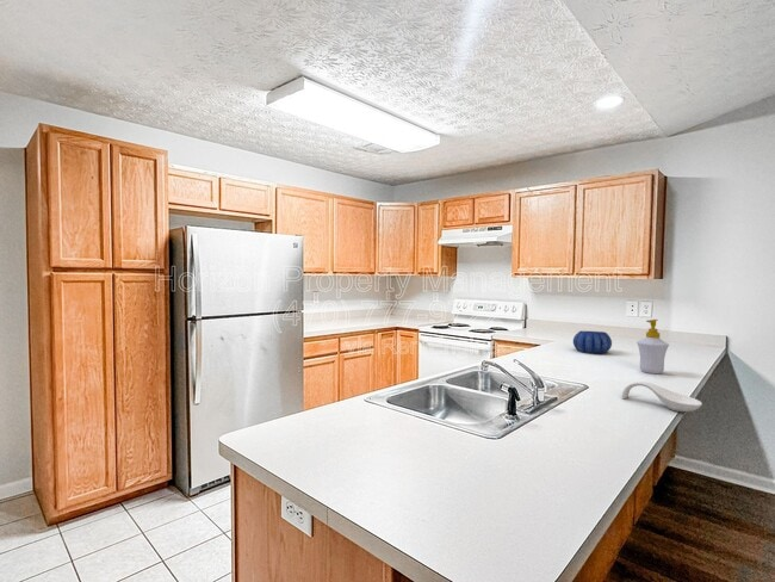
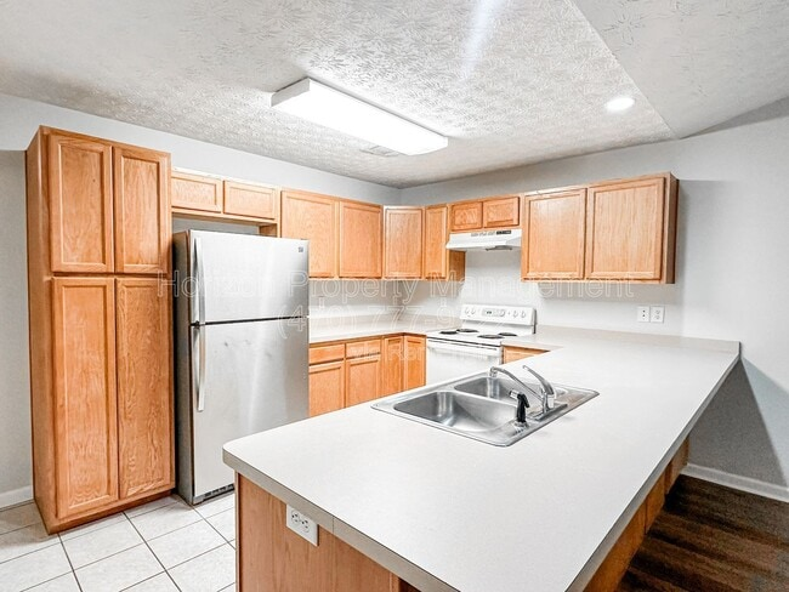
- soap bottle (652, 346)
- spoon rest (659, 395)
- decorative bowl (591, 341)
